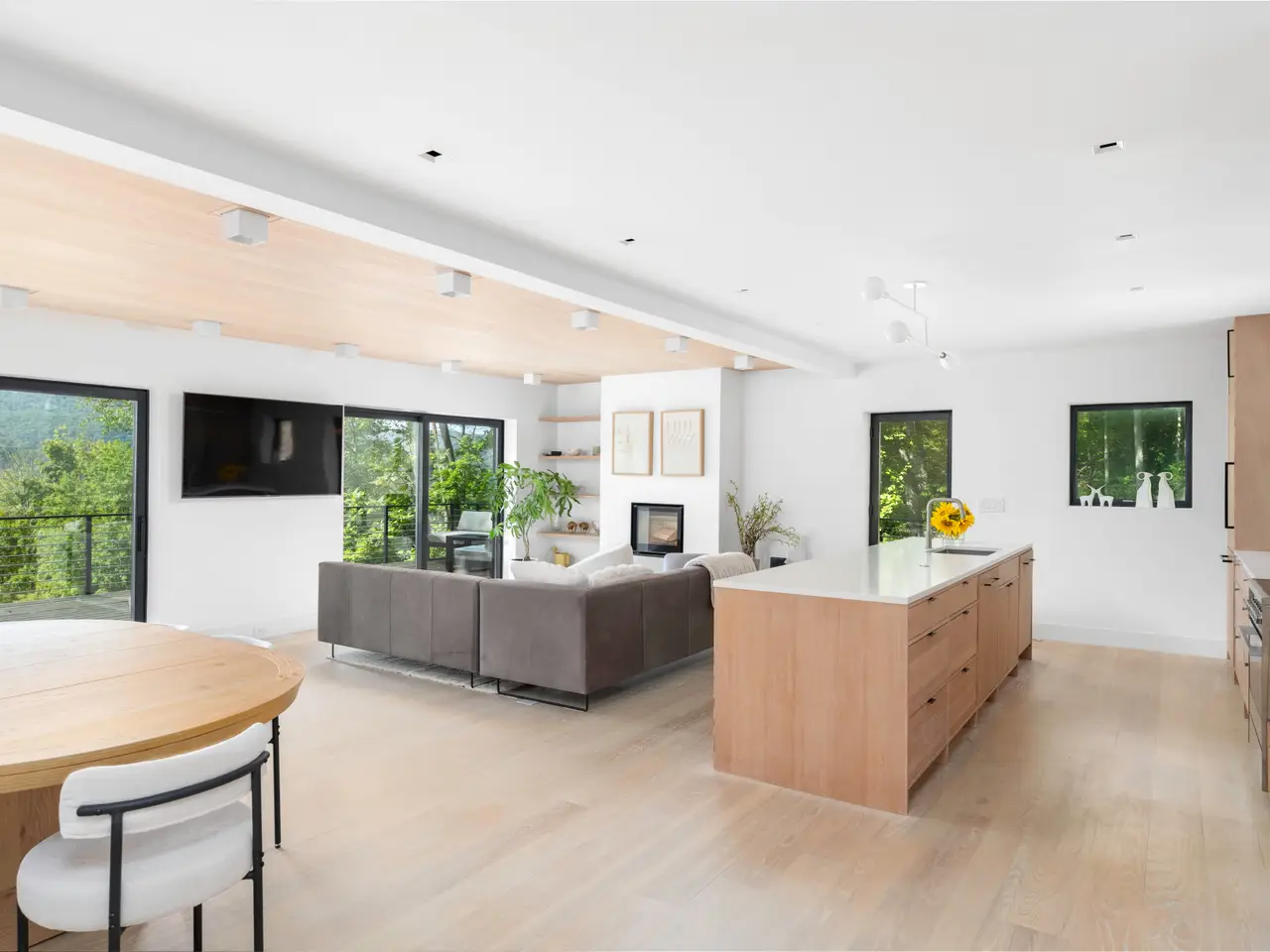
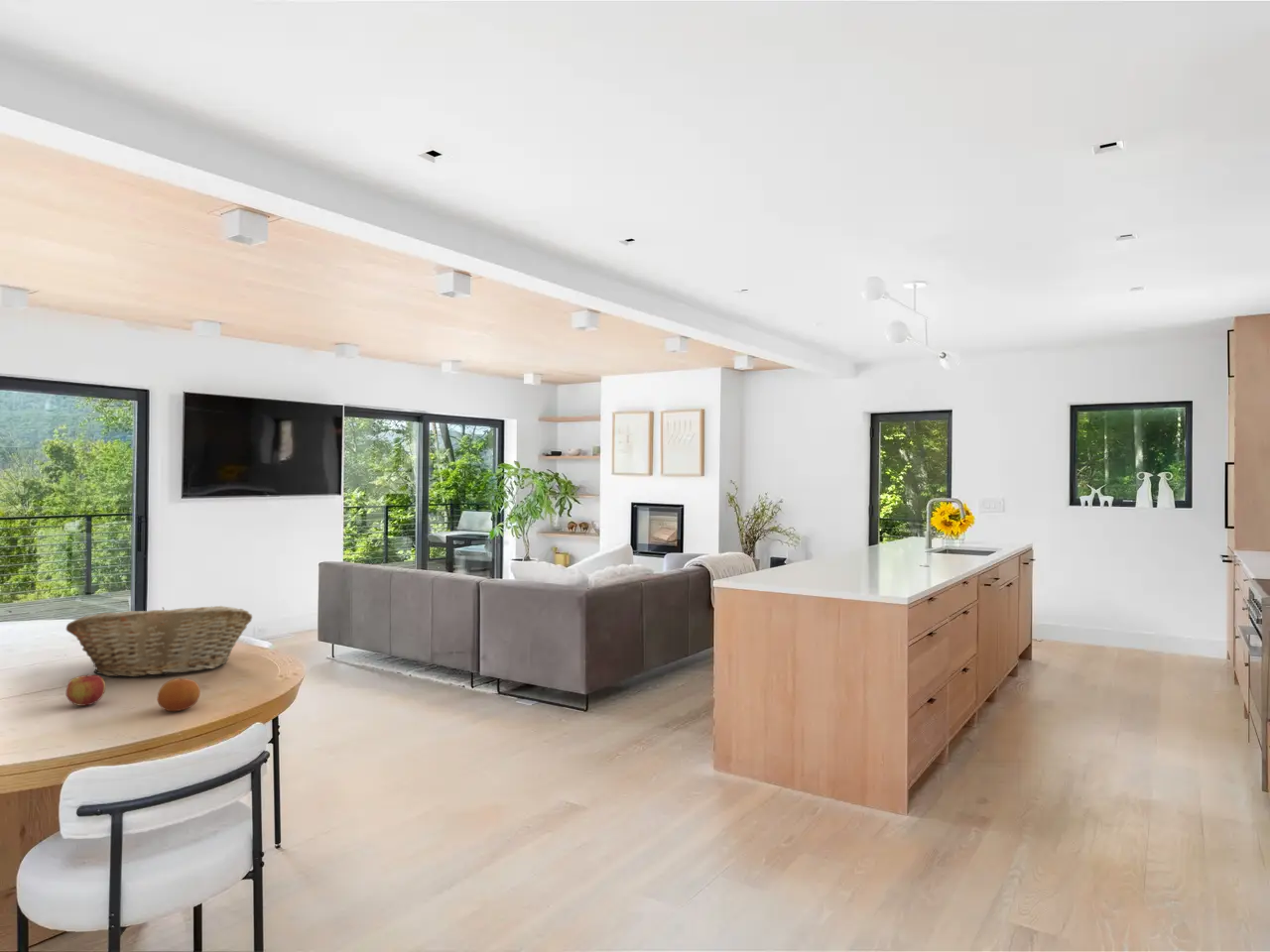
+ apple (85, 689)
+ fruit basket (163, 635)
+ fruit (179, 694)
